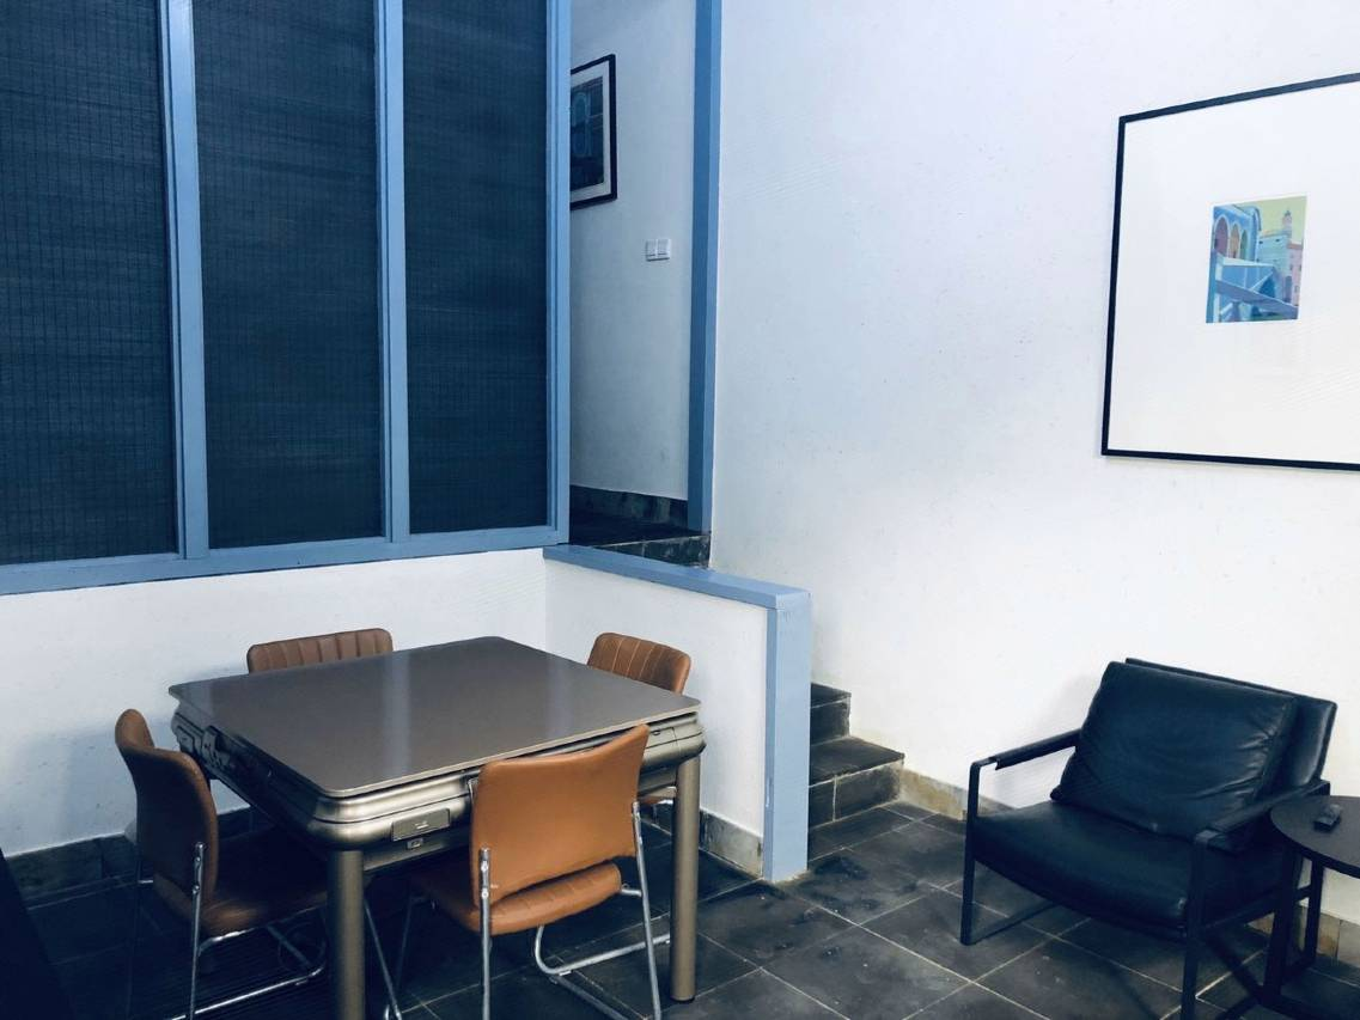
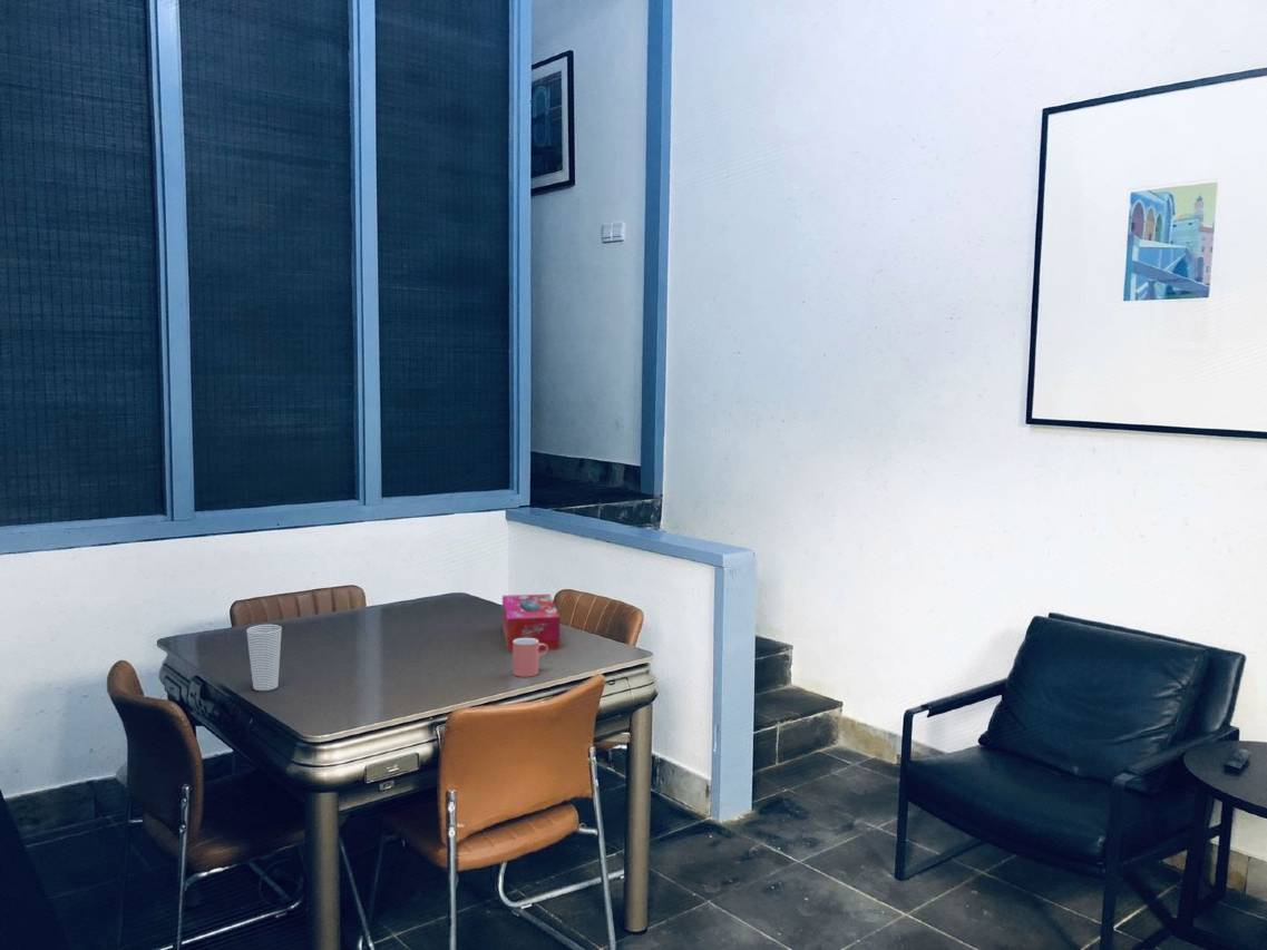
+ tissue box (529, 621)
+ cup (264, 657)
+ cup (530, 656)
